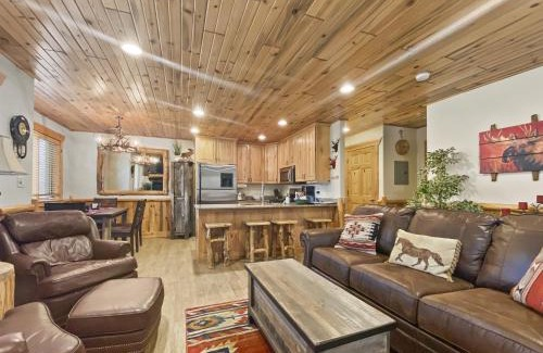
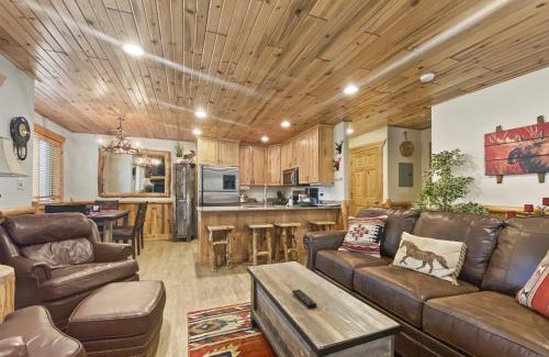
+ remote control (303, 298)
